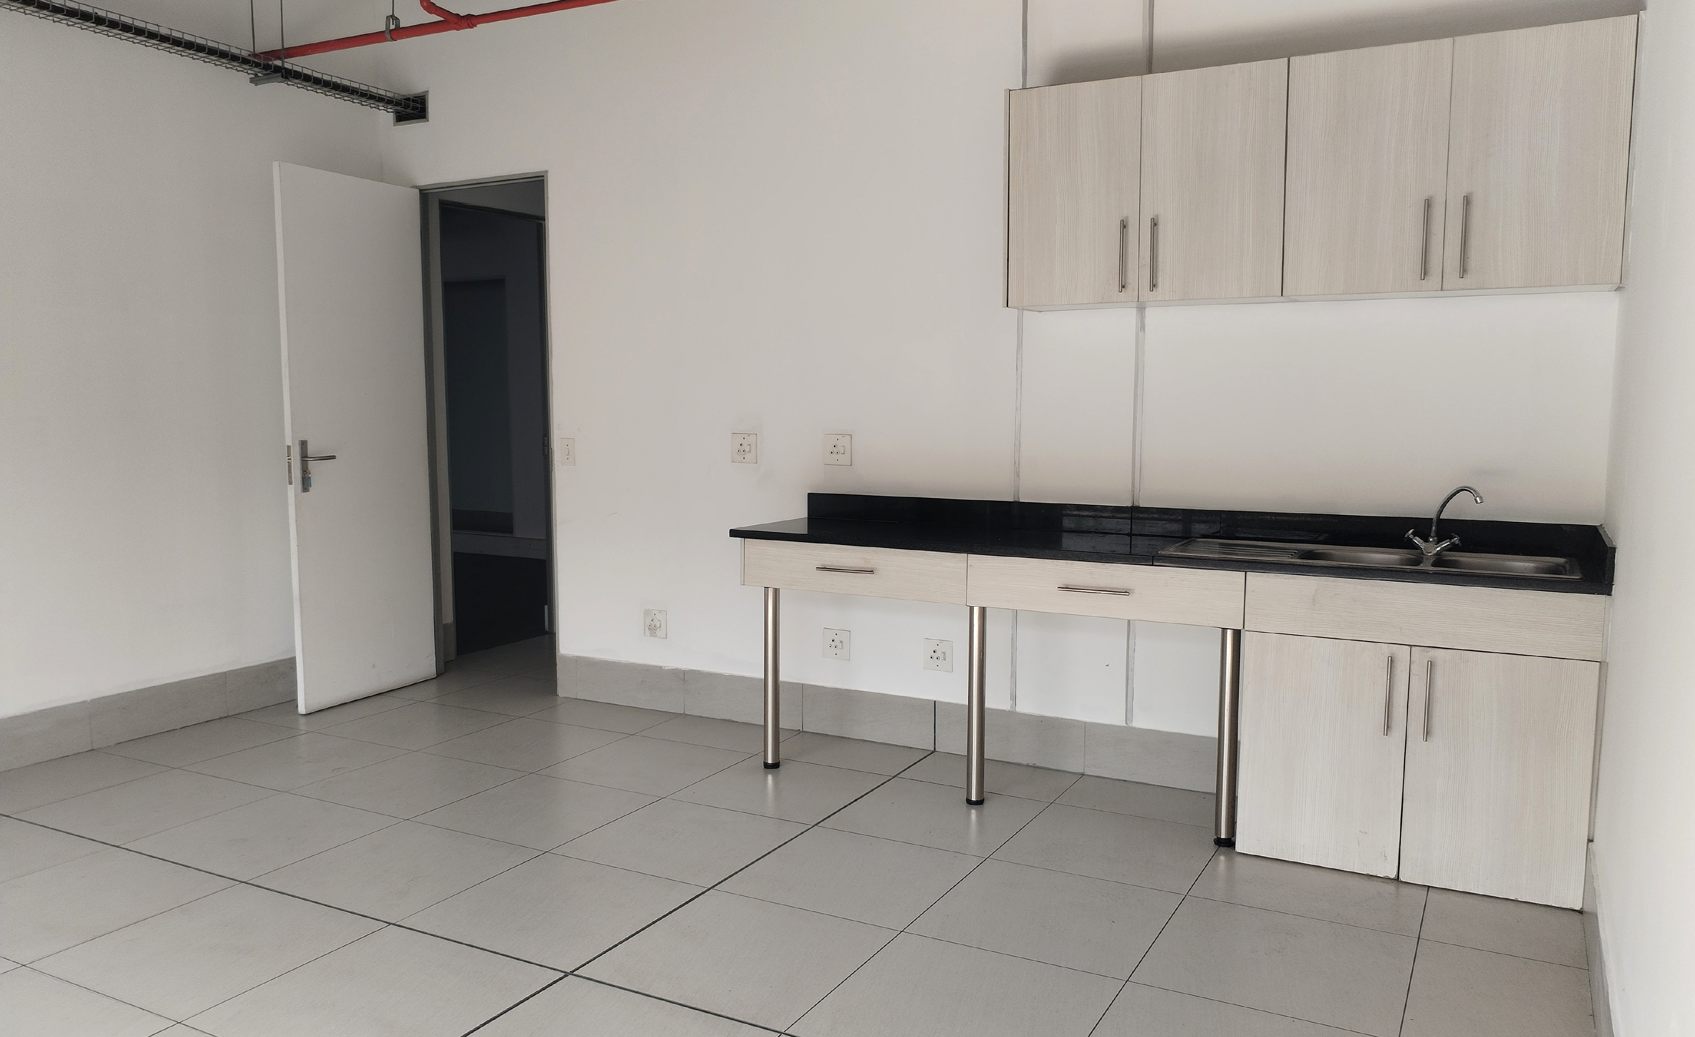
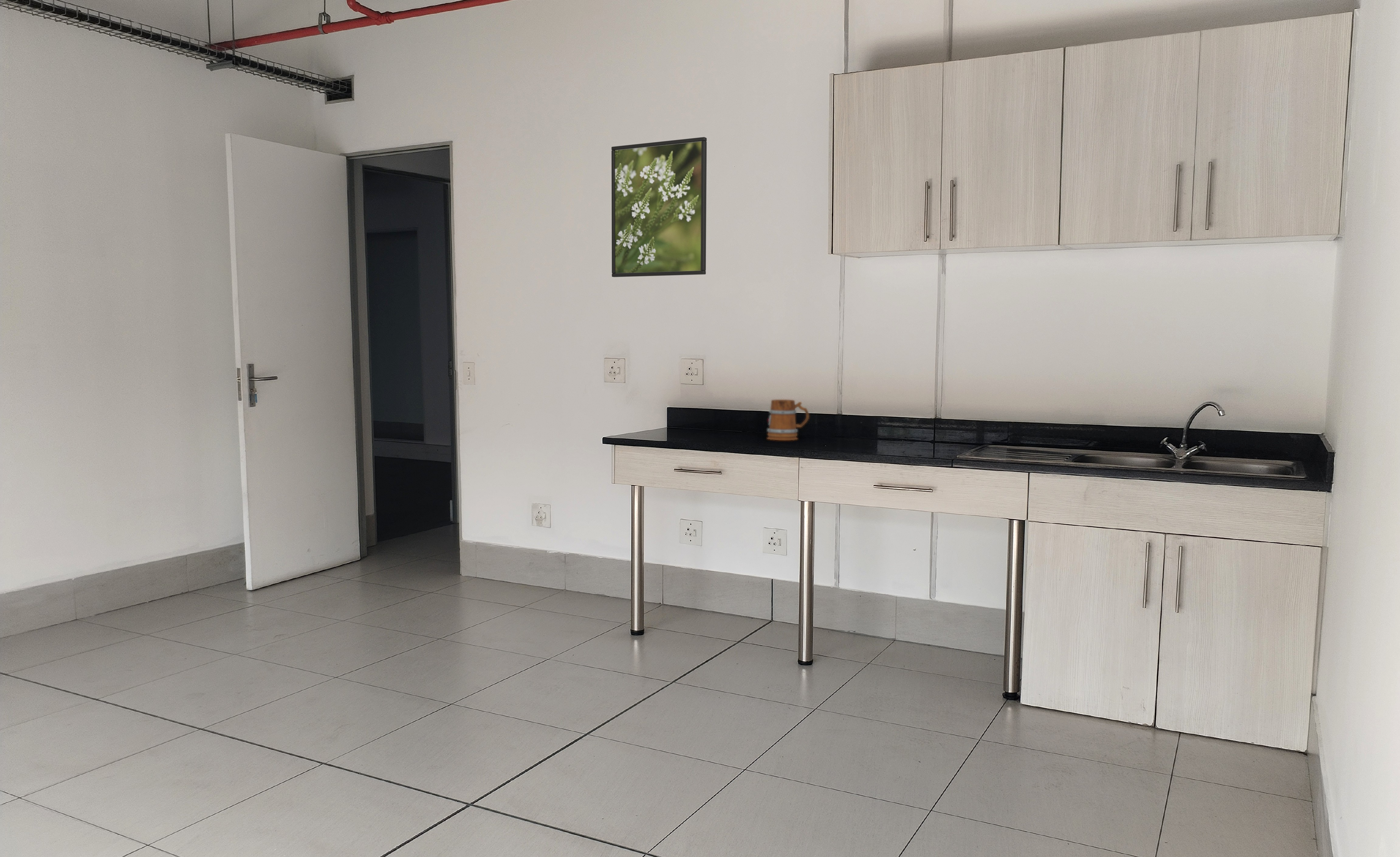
+ mug (788, 419)
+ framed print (658, 209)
